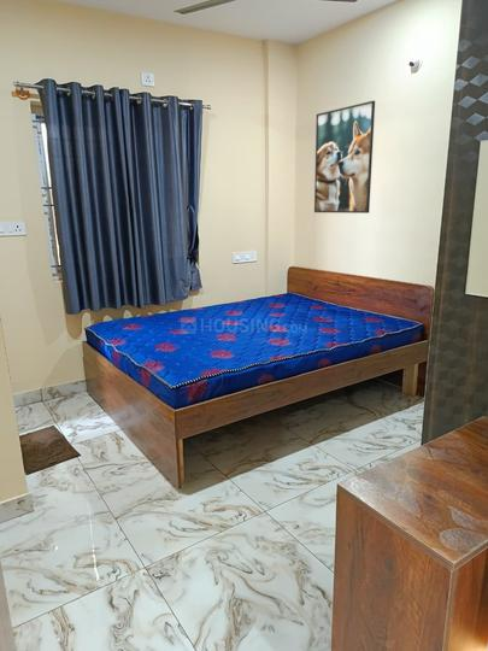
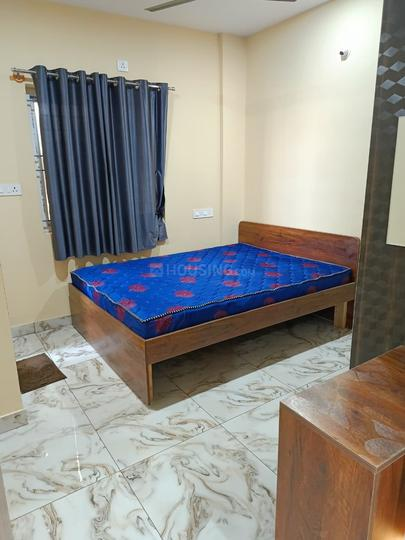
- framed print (341, 162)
